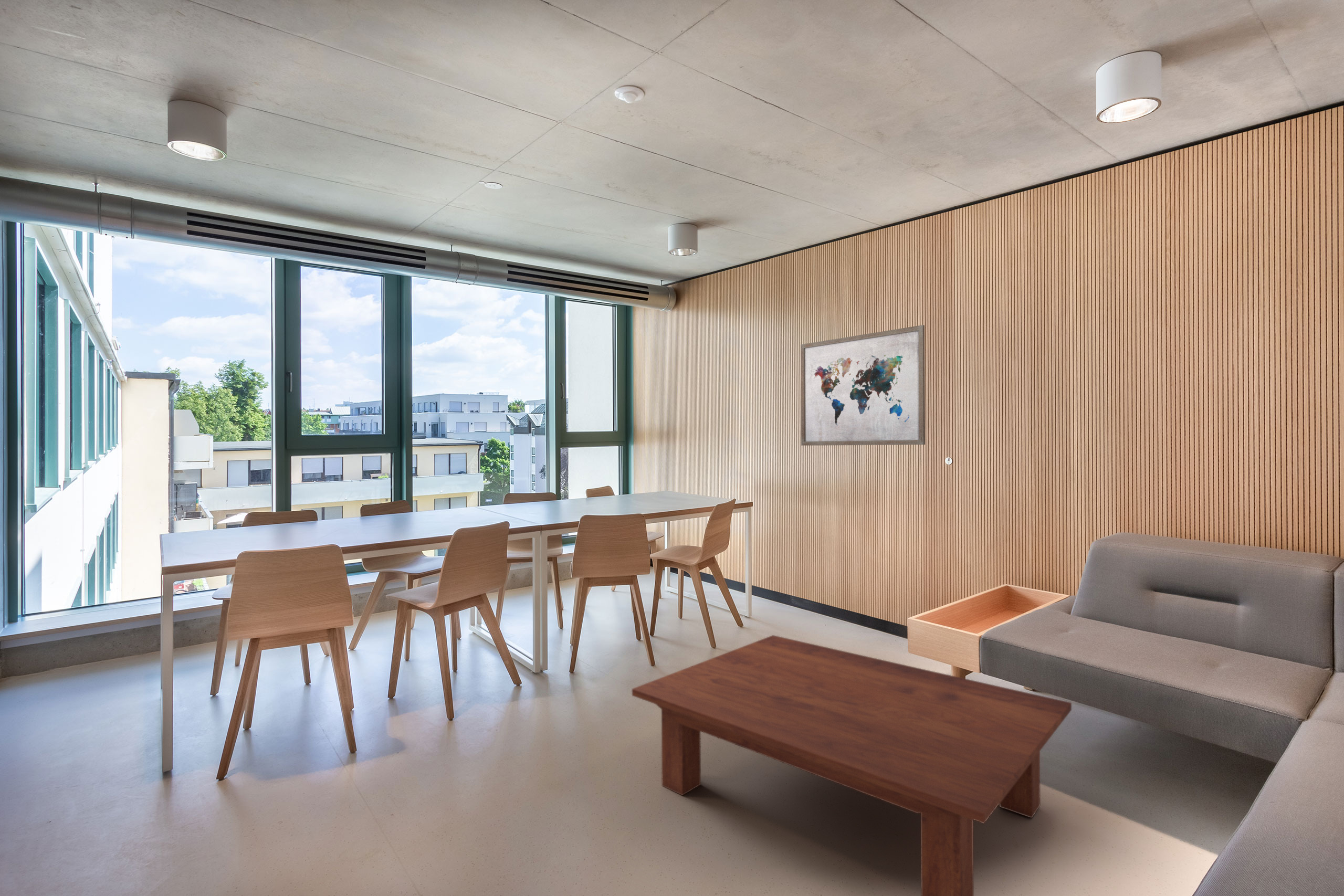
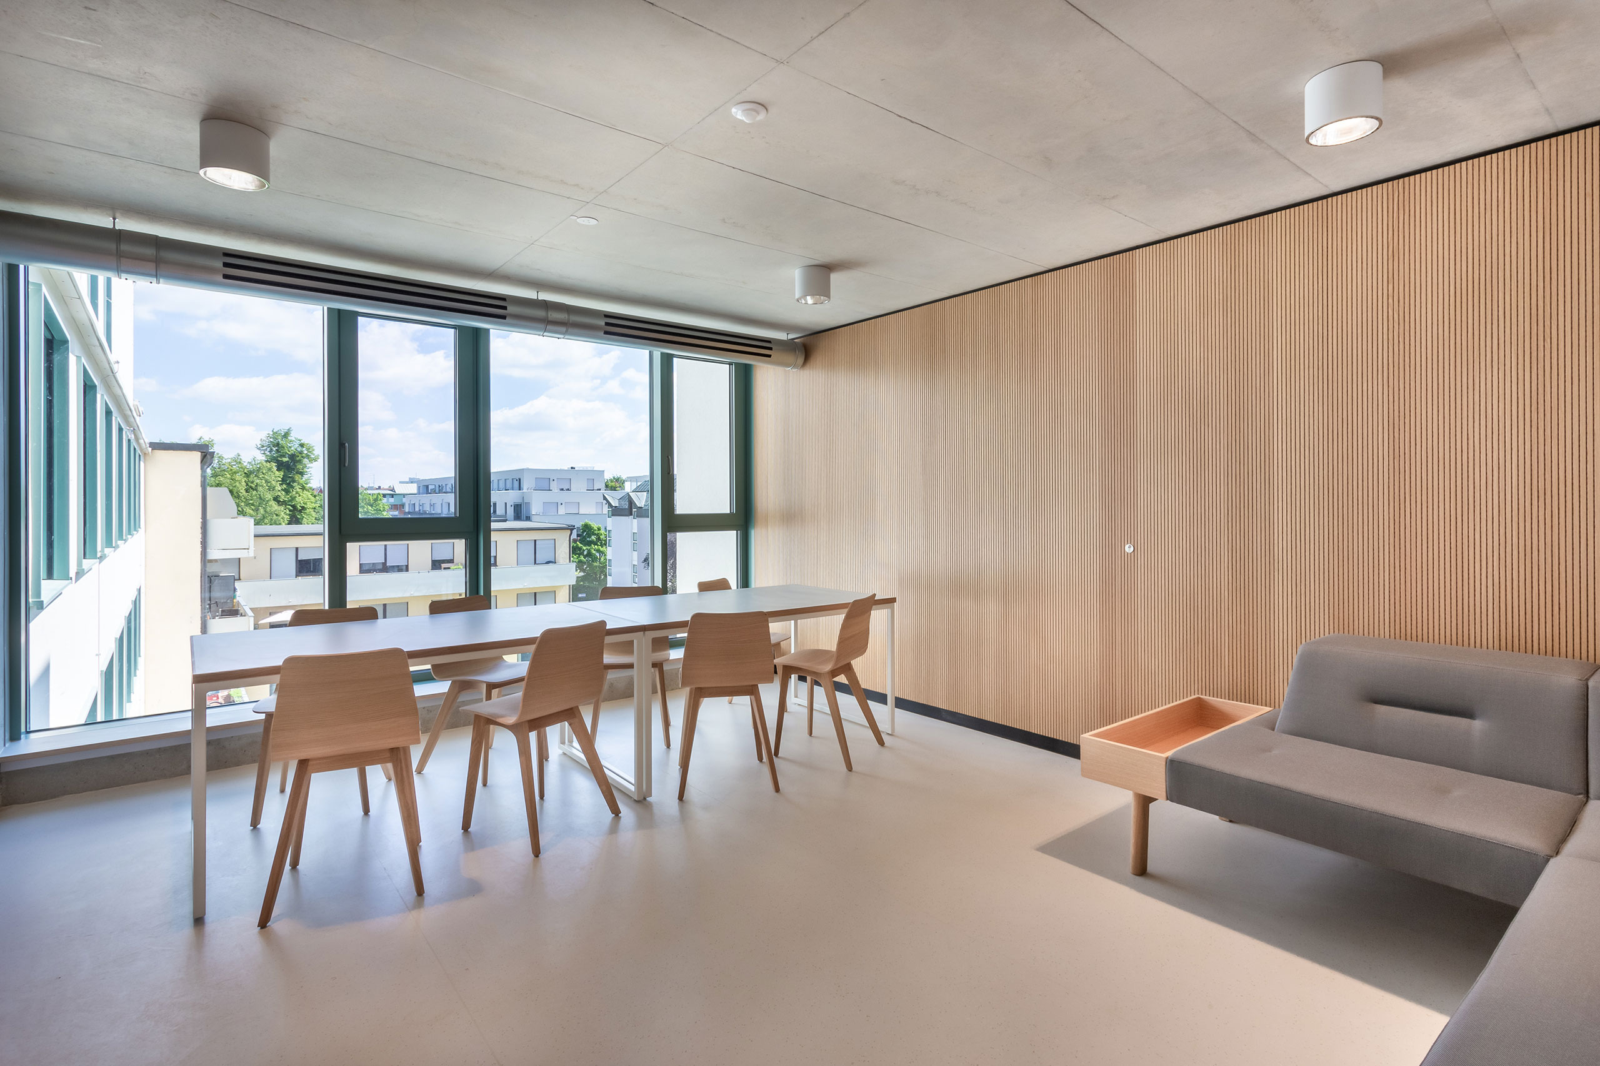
- wall art (857, 390)
- coffee table (844, 745)
